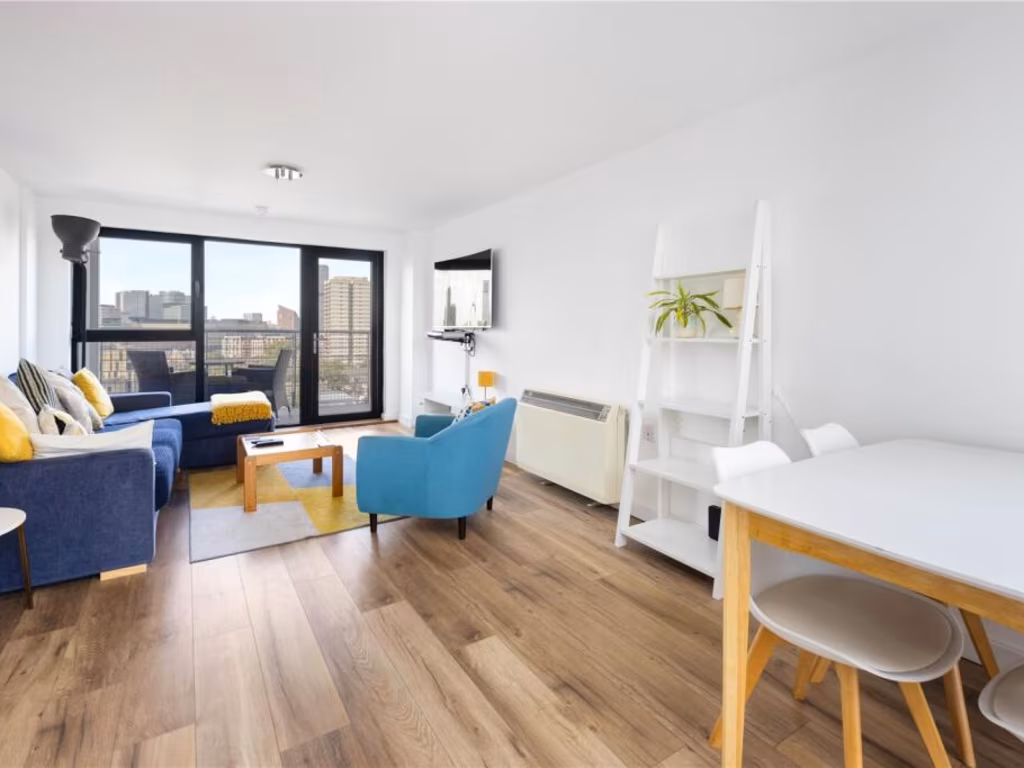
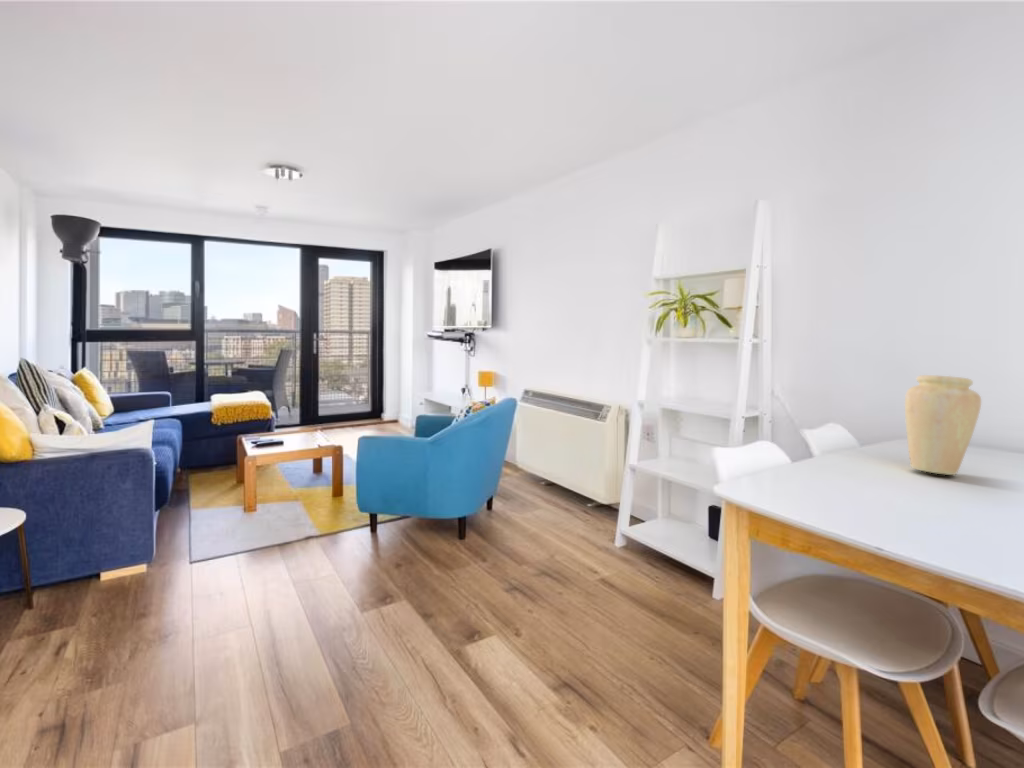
+ vase (940, 424)
